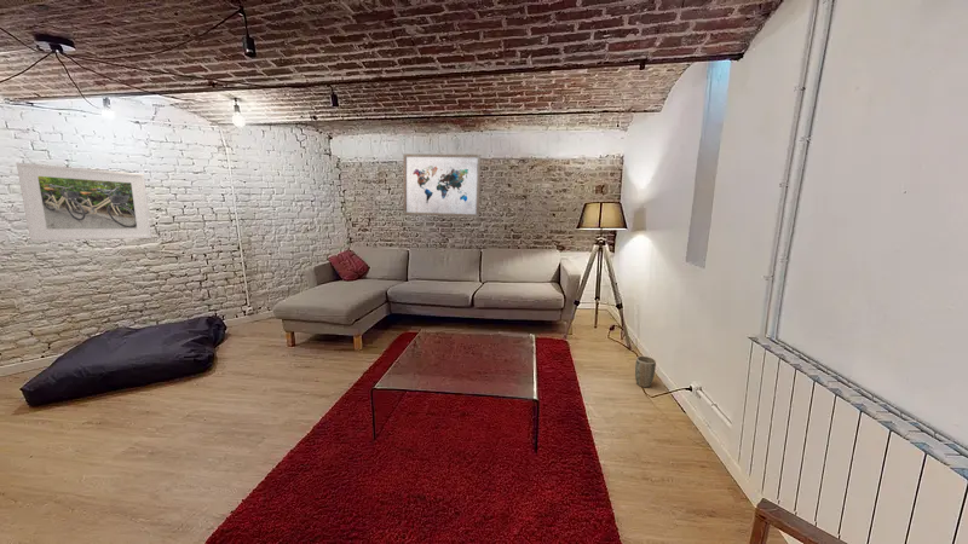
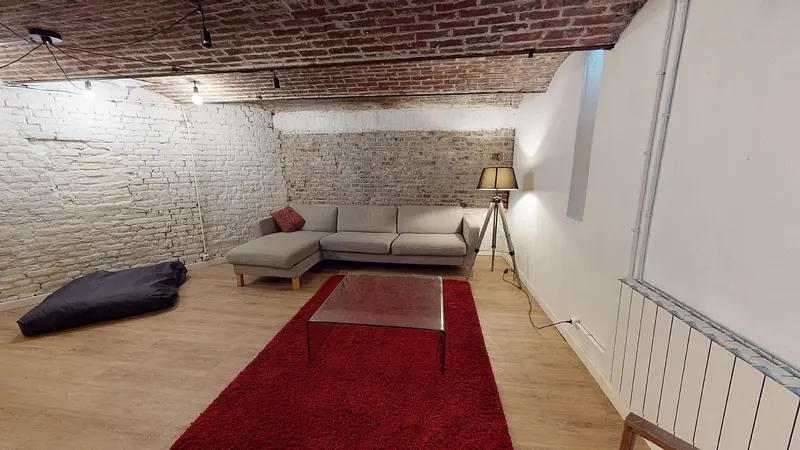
- plant pot (644, 371)
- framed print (91, 204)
- wall art (440, 185)
